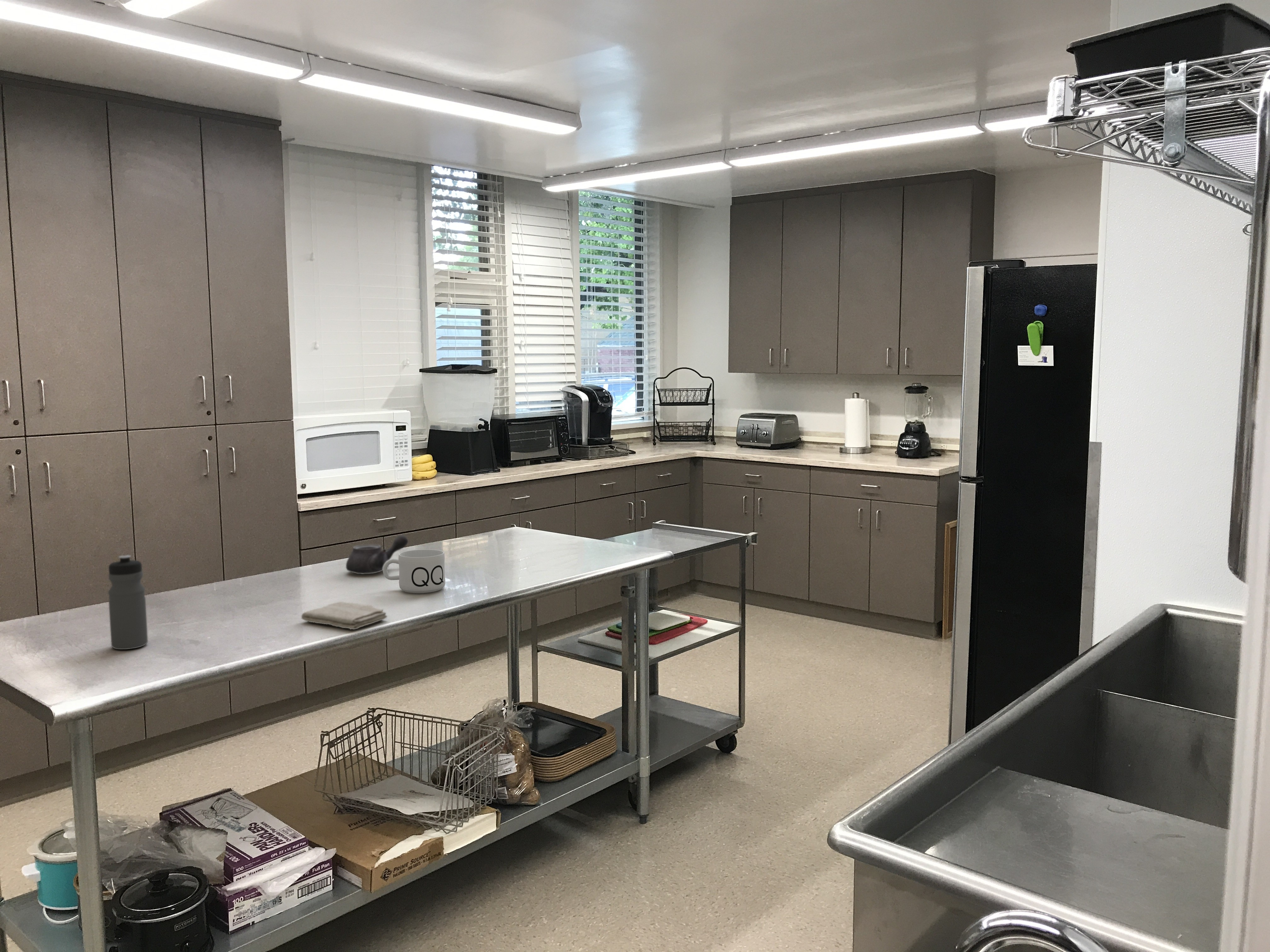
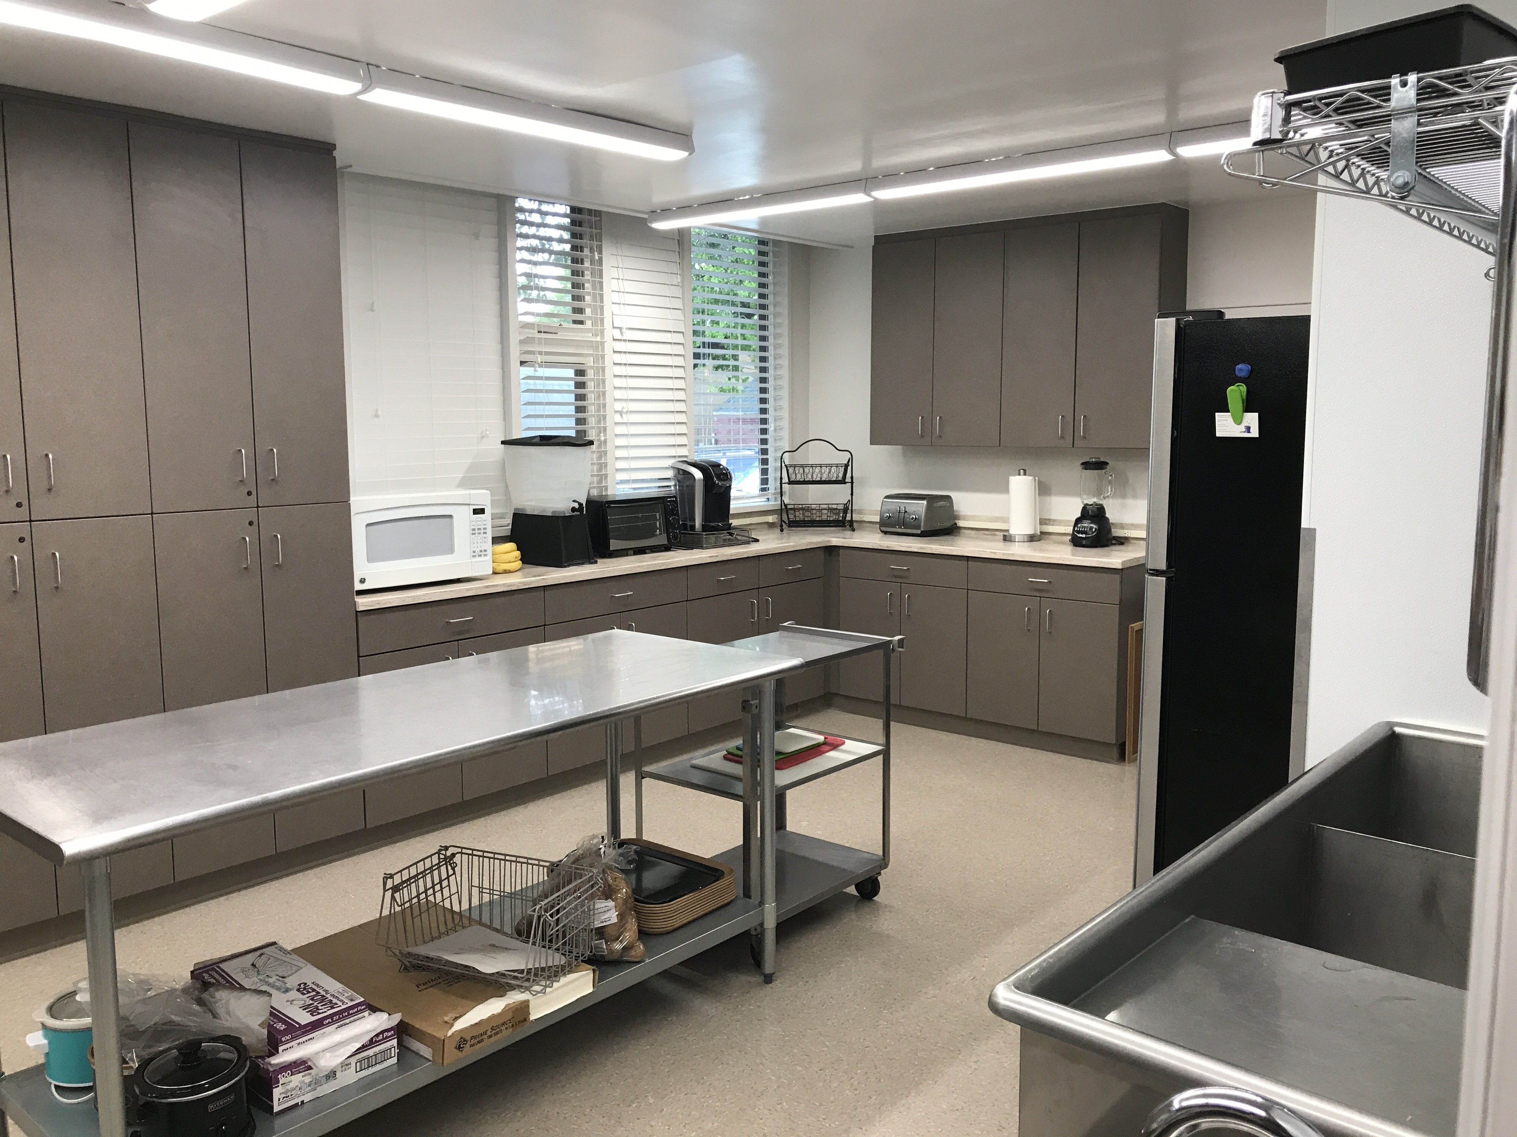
- teapot (379, 554)
- mug (414, 571)
- washcloth (345, 614)
- water bottle (127, 601)
